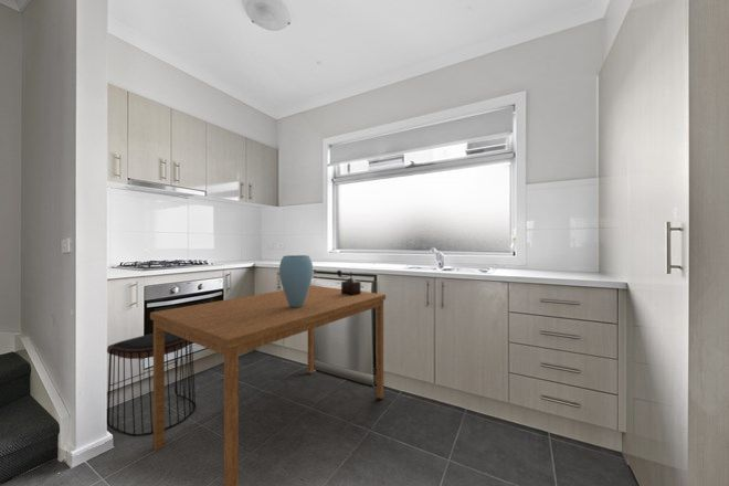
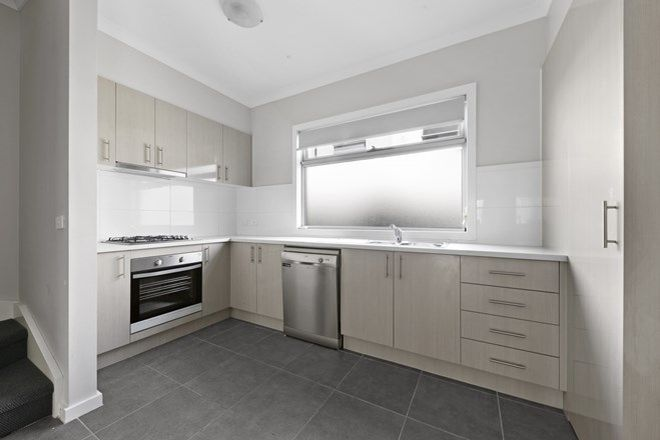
- stool (167, 376)
- vase (296, 281)
- dining table (279, 339)
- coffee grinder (348, 282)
